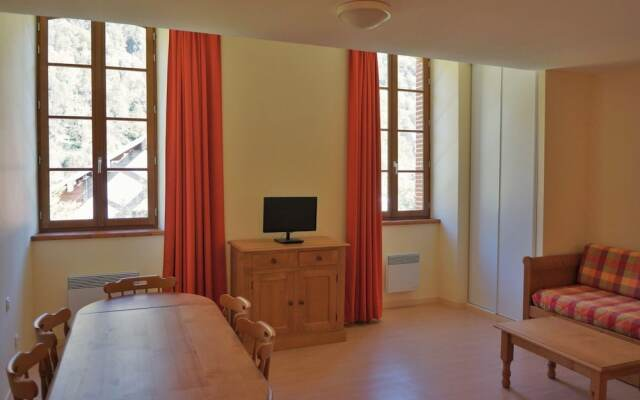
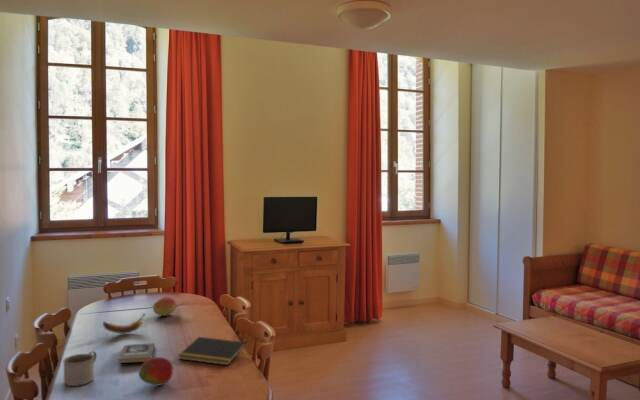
+ book (137, 352)
+ banana (124, 325)
+ fruit (165, 306)
+ mug (80, 368)
+ notepad (212, 350)
+ fruit (156, 371)
